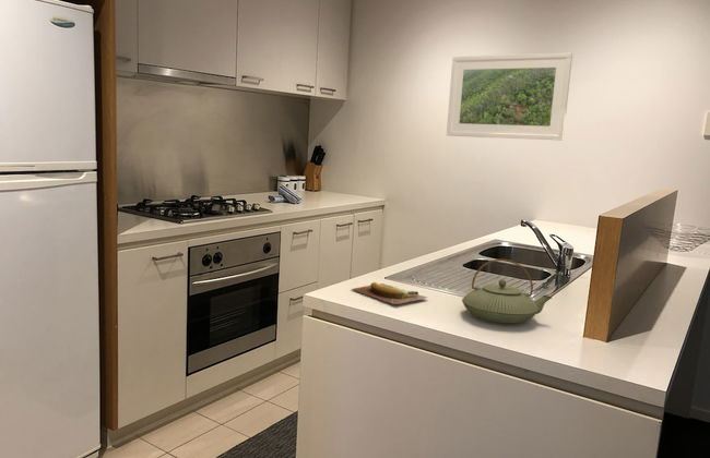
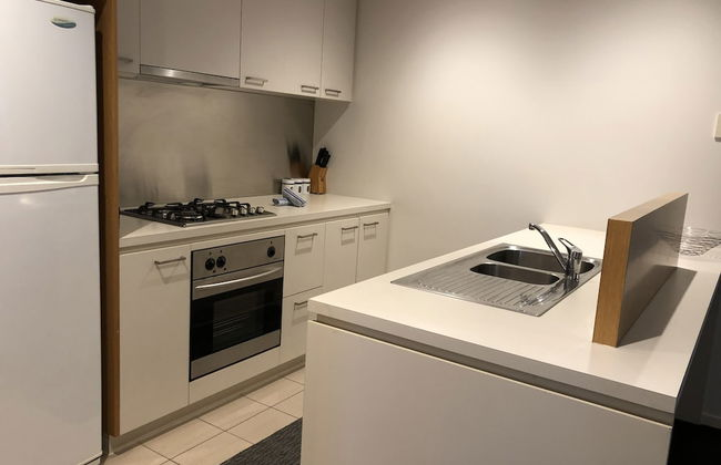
- teapot (507, 289)
- banana (388, 289)
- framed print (505, 96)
